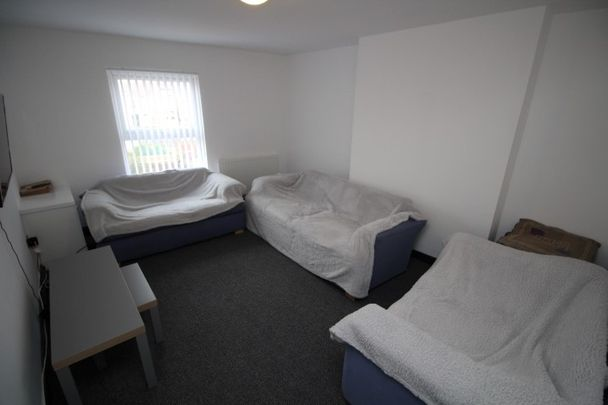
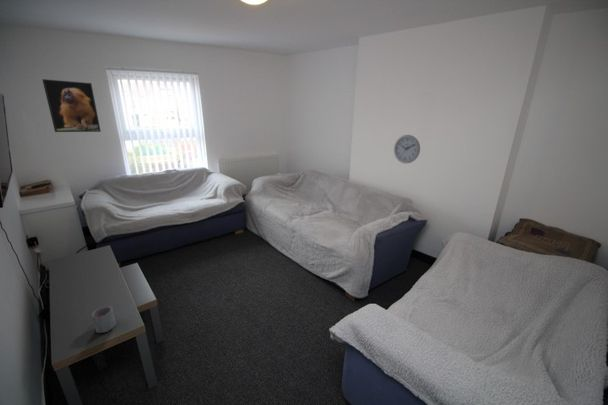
+ mug (103, 317)
+ wall clock (406, 149)
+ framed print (73, 107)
